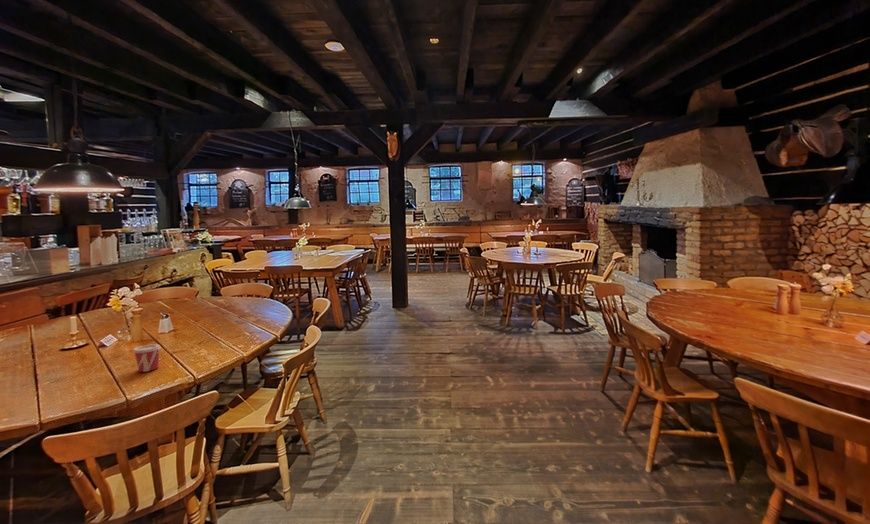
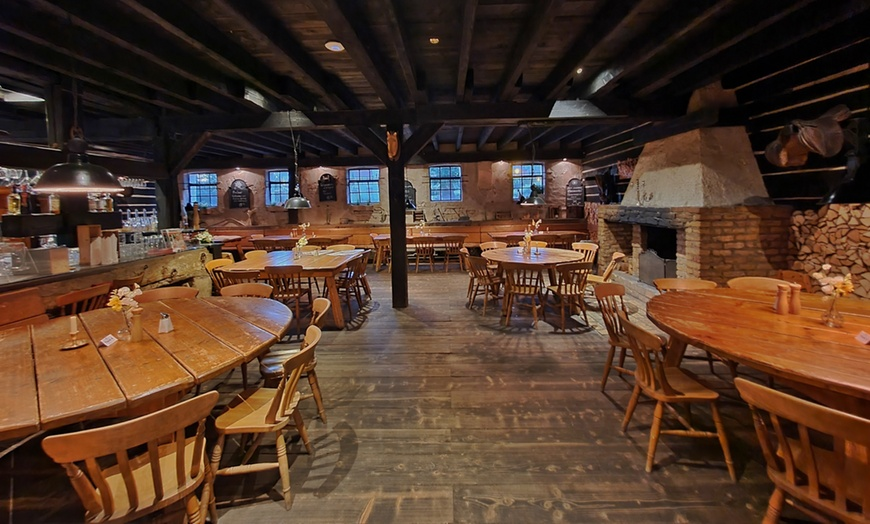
- cup (147, 358)
